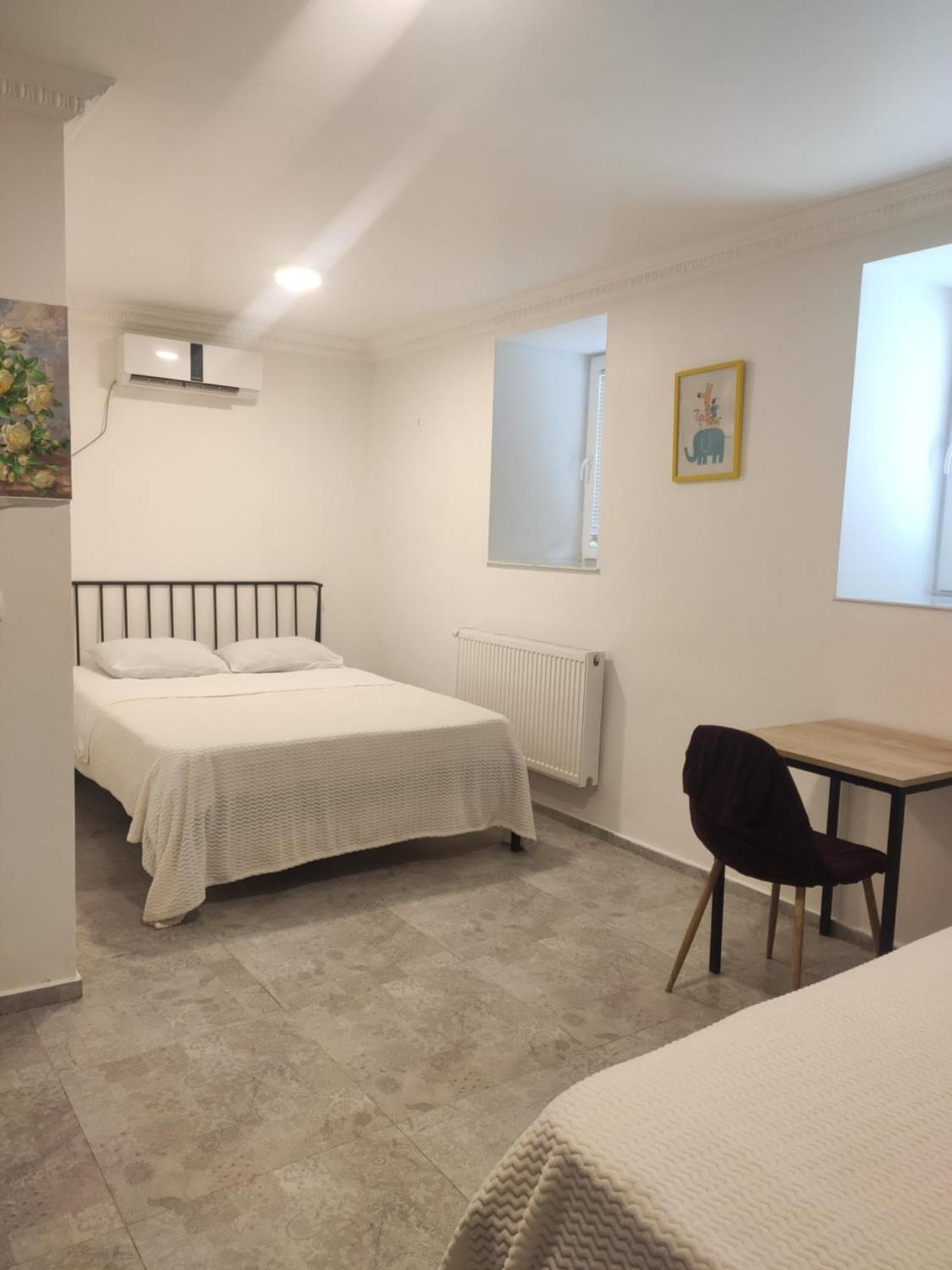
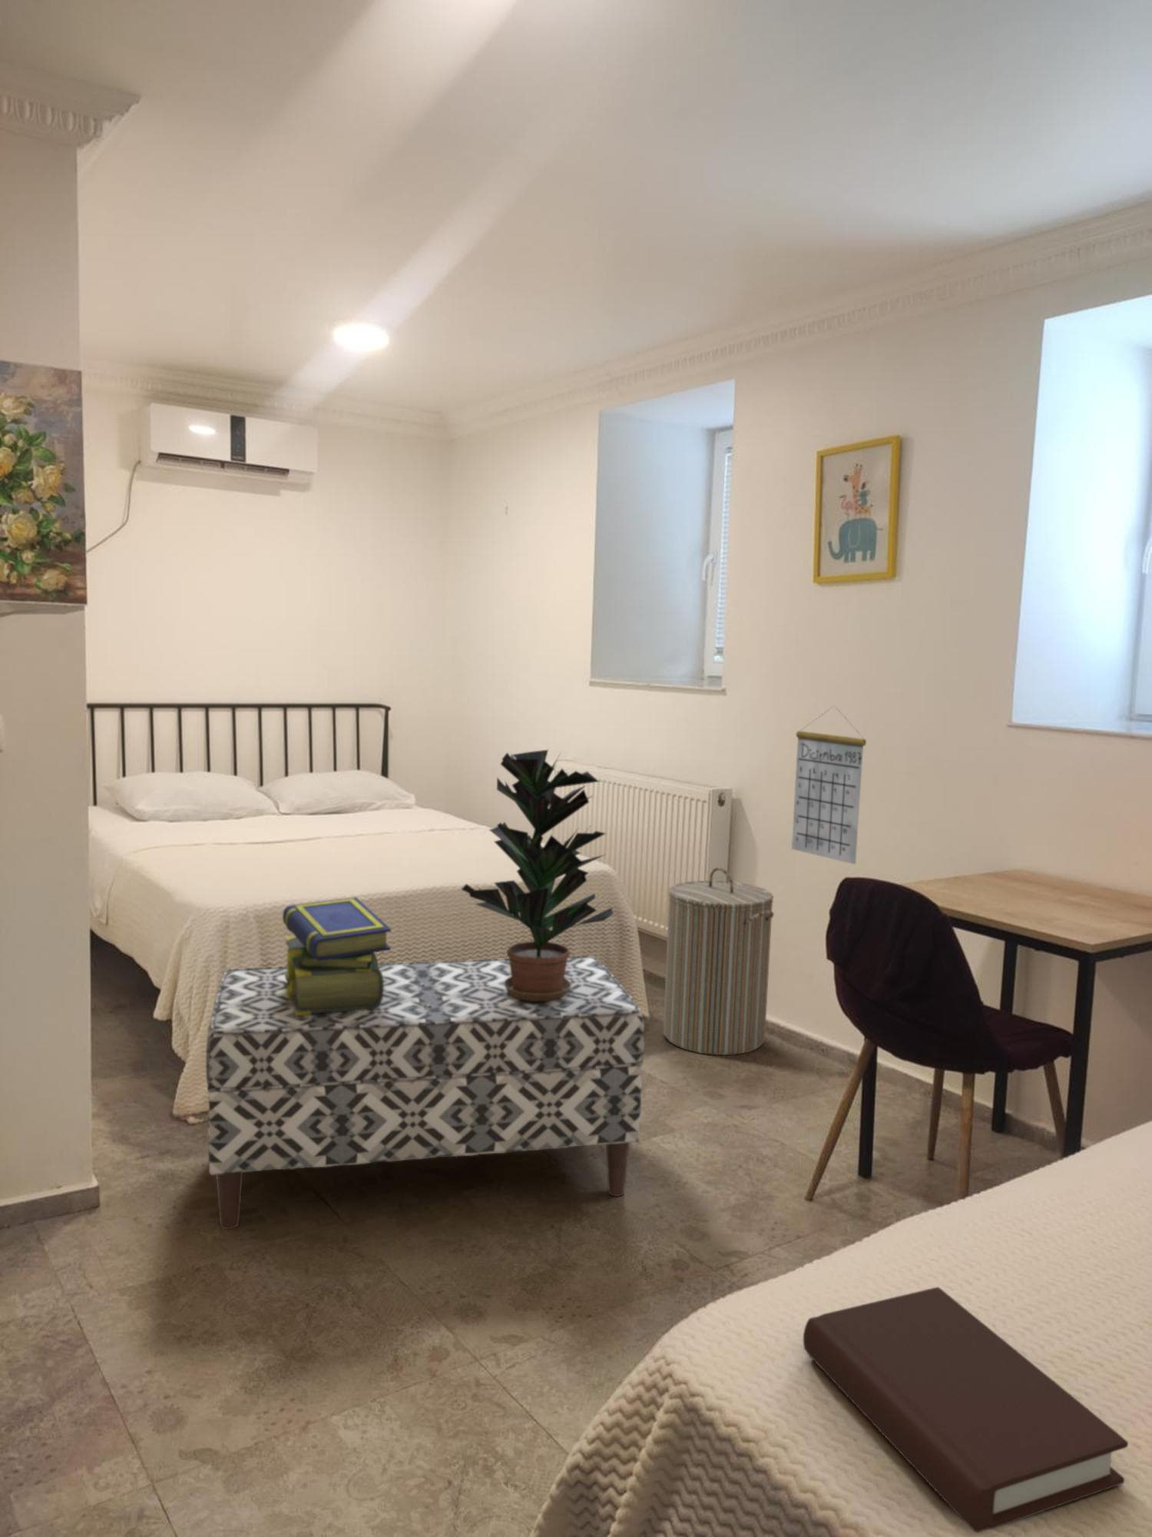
+ calendar (828, 782)
+ book (951, 1395)
+ bench (424, 1081)
+ stack of books (336, 952)
+ potted plant (541, 870)
+ laundry hamper (718, 952)
